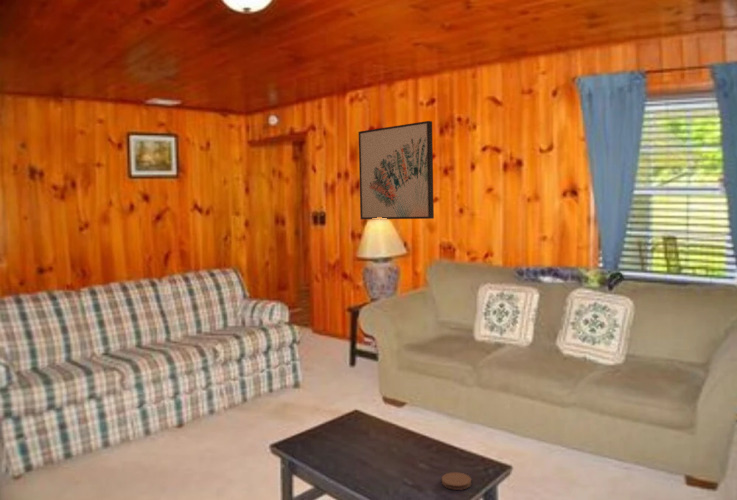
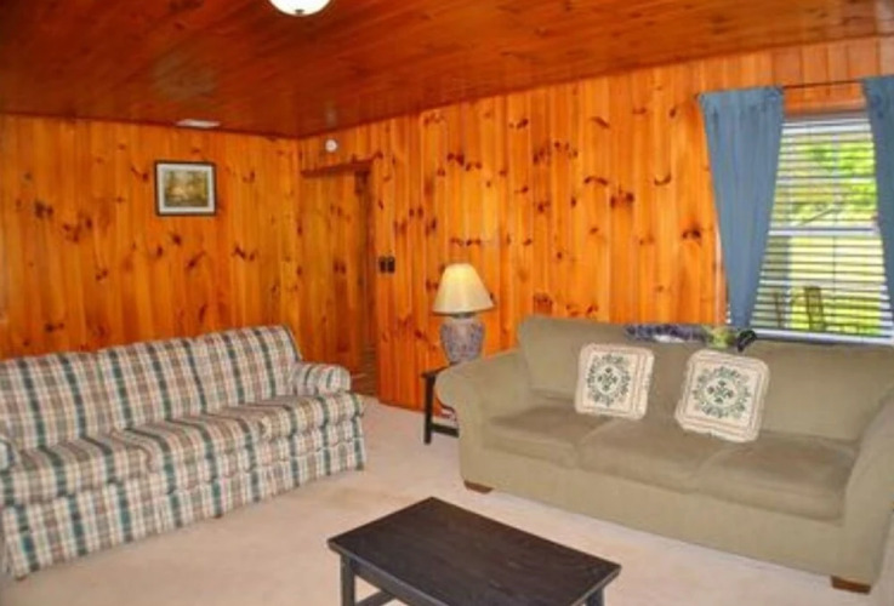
- coaster (456, 480)
- wall art (394, 173)
